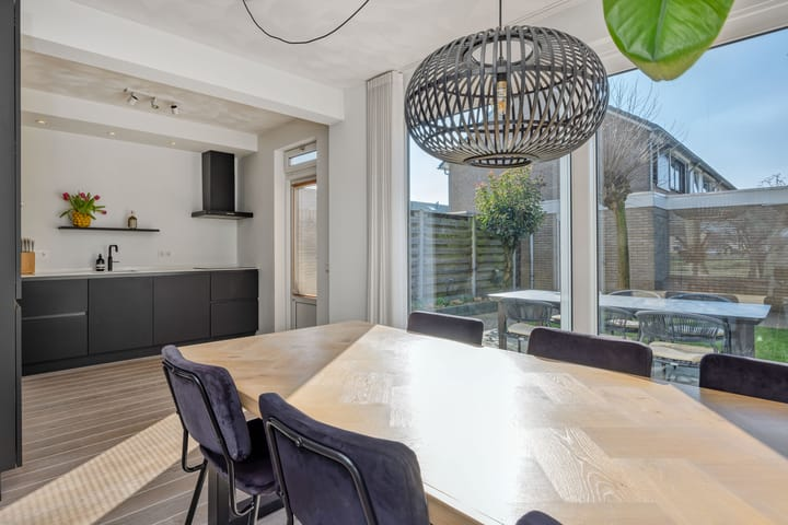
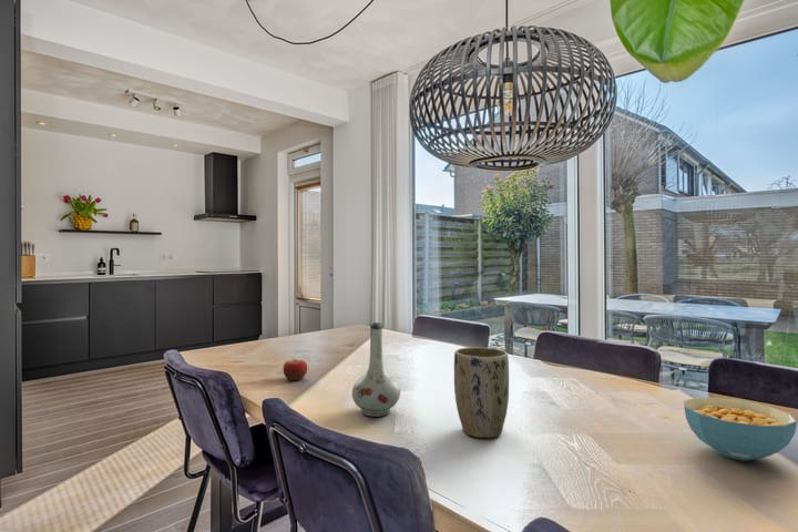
+ vase (376, 367)
+ fruit (295, 368)
+ cereal bowl (736, 432)
+ plant pot (481, 391)
